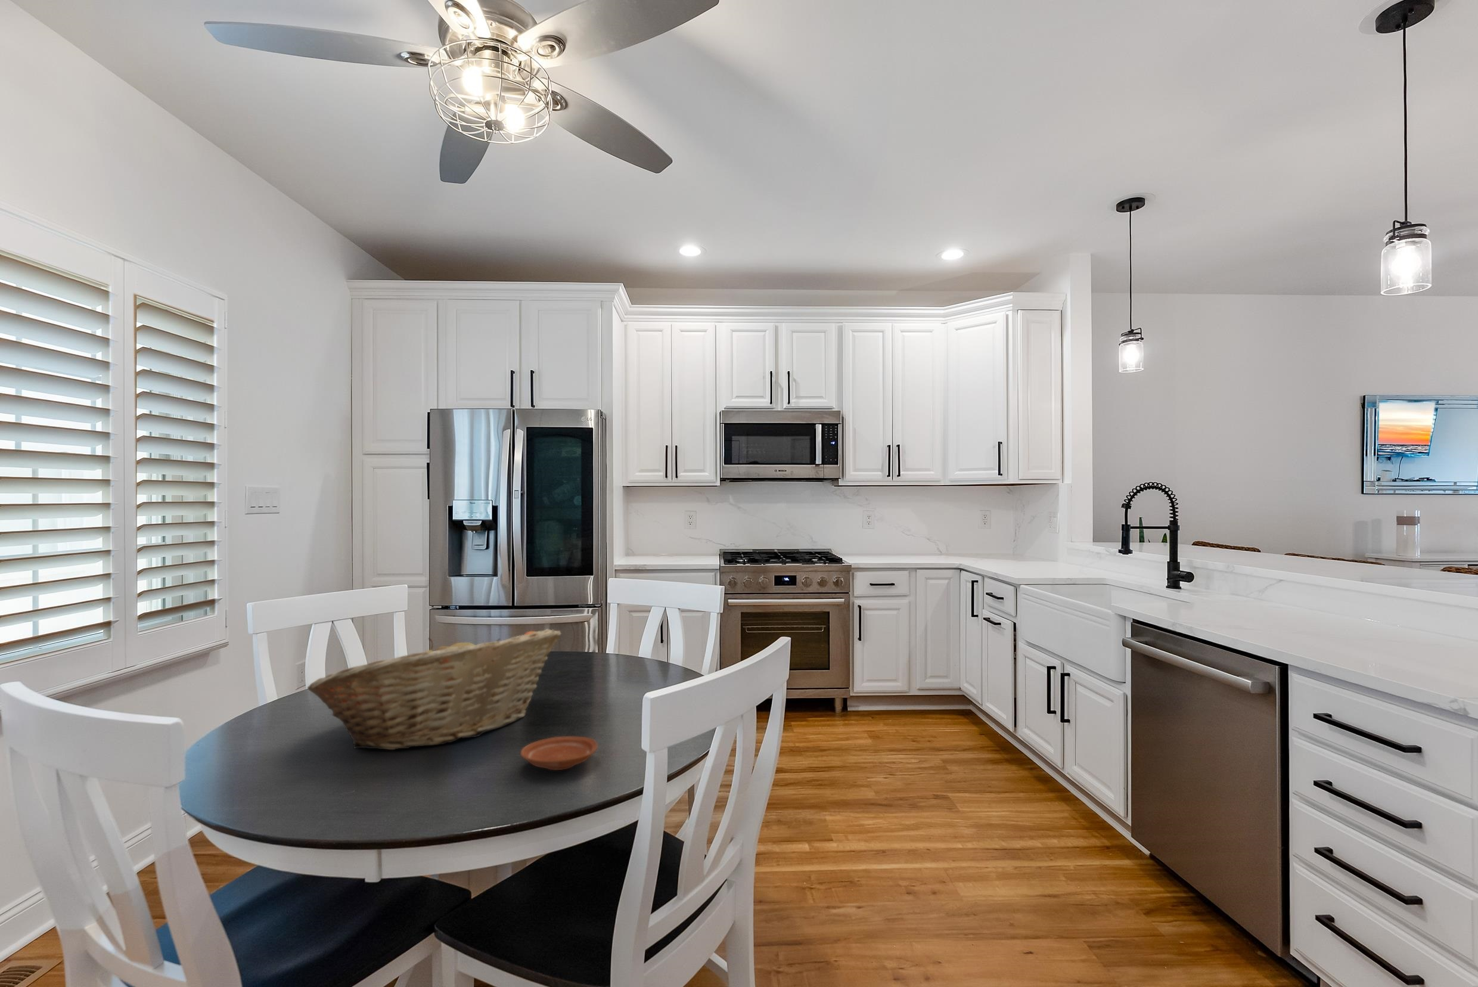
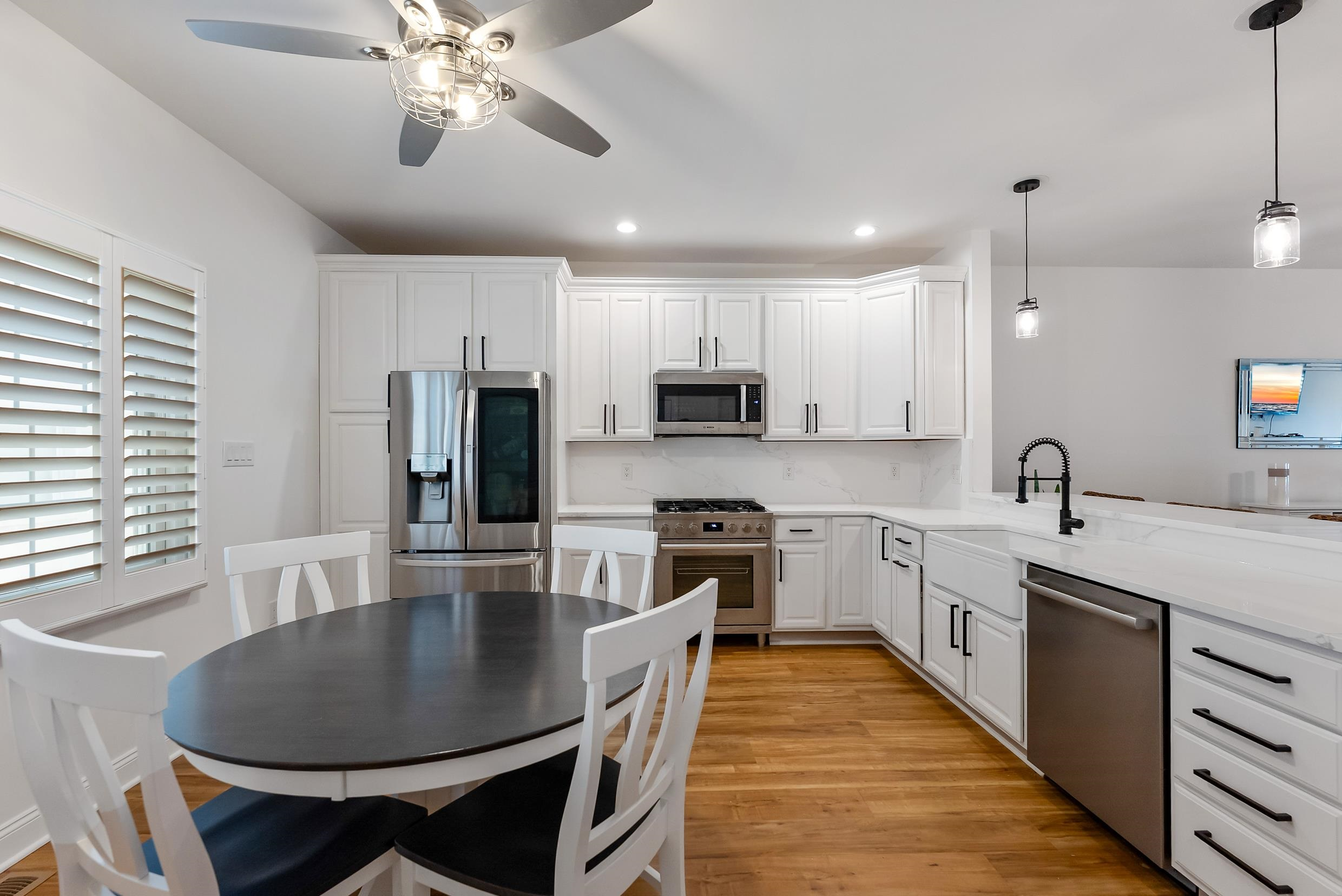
- fruit basket (446, 677)
- plate (559, 755)
